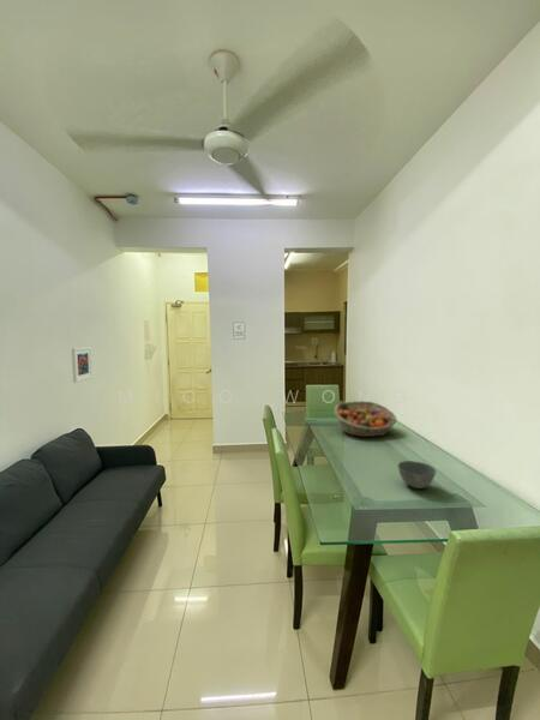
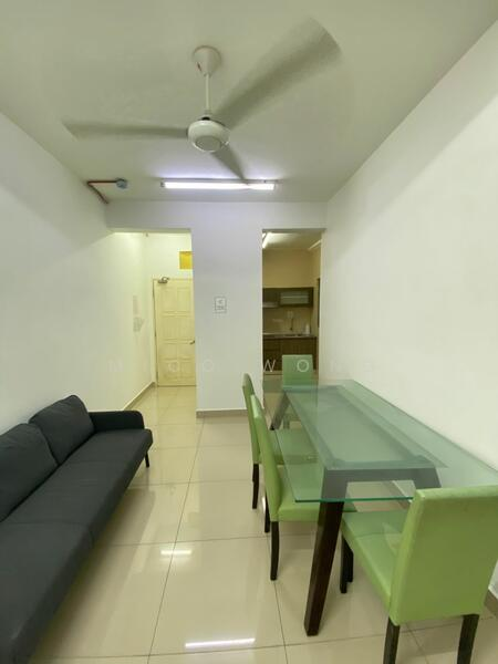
- bowl (415, 476)
- fruit basket (364, 418)
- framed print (82, 364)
